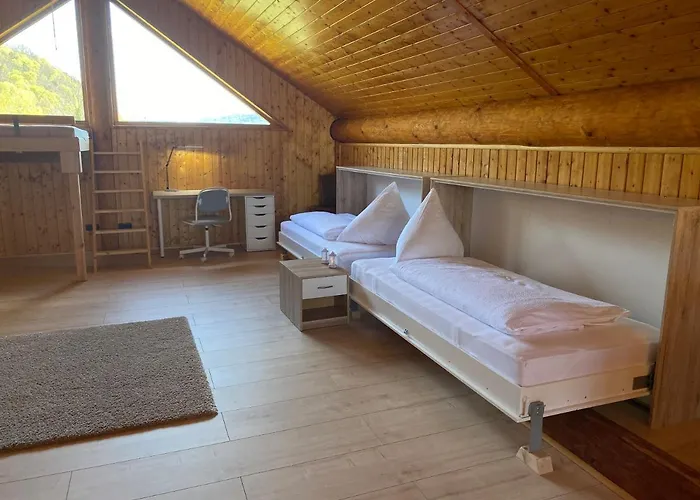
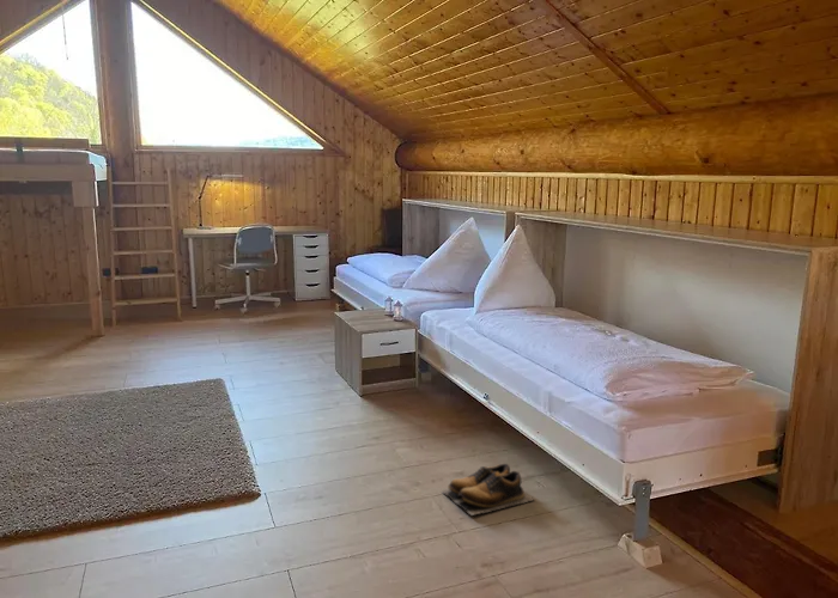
+ shoes (487, 483)
